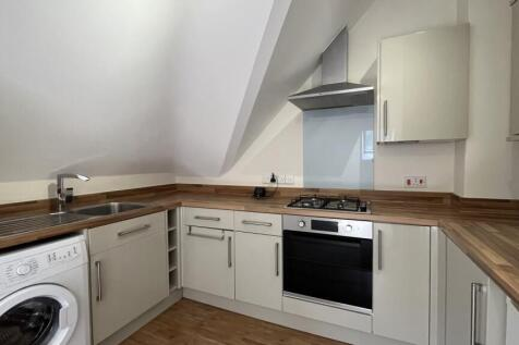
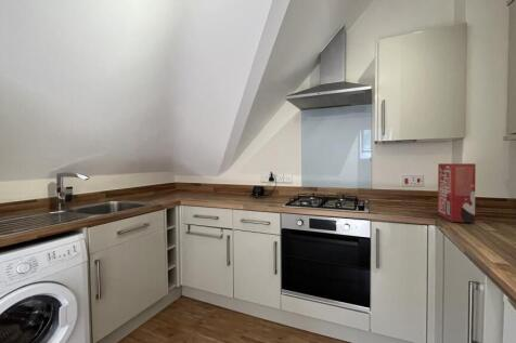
+ cereal box (454, 190)
